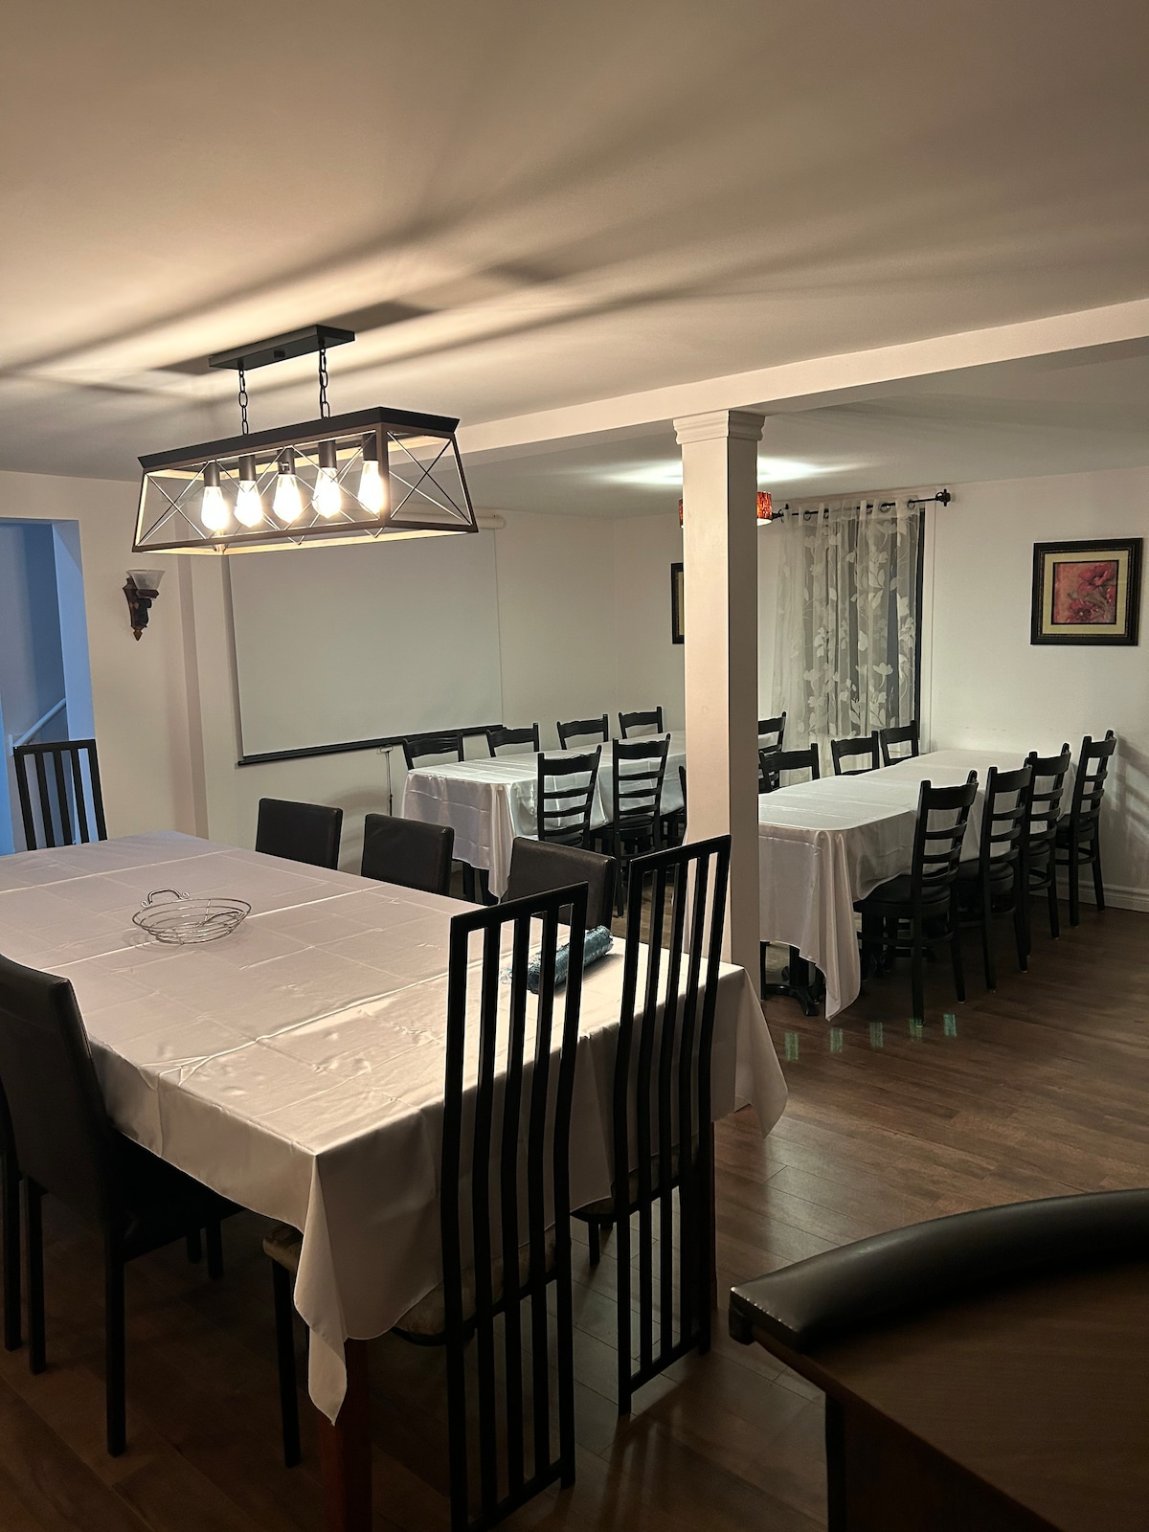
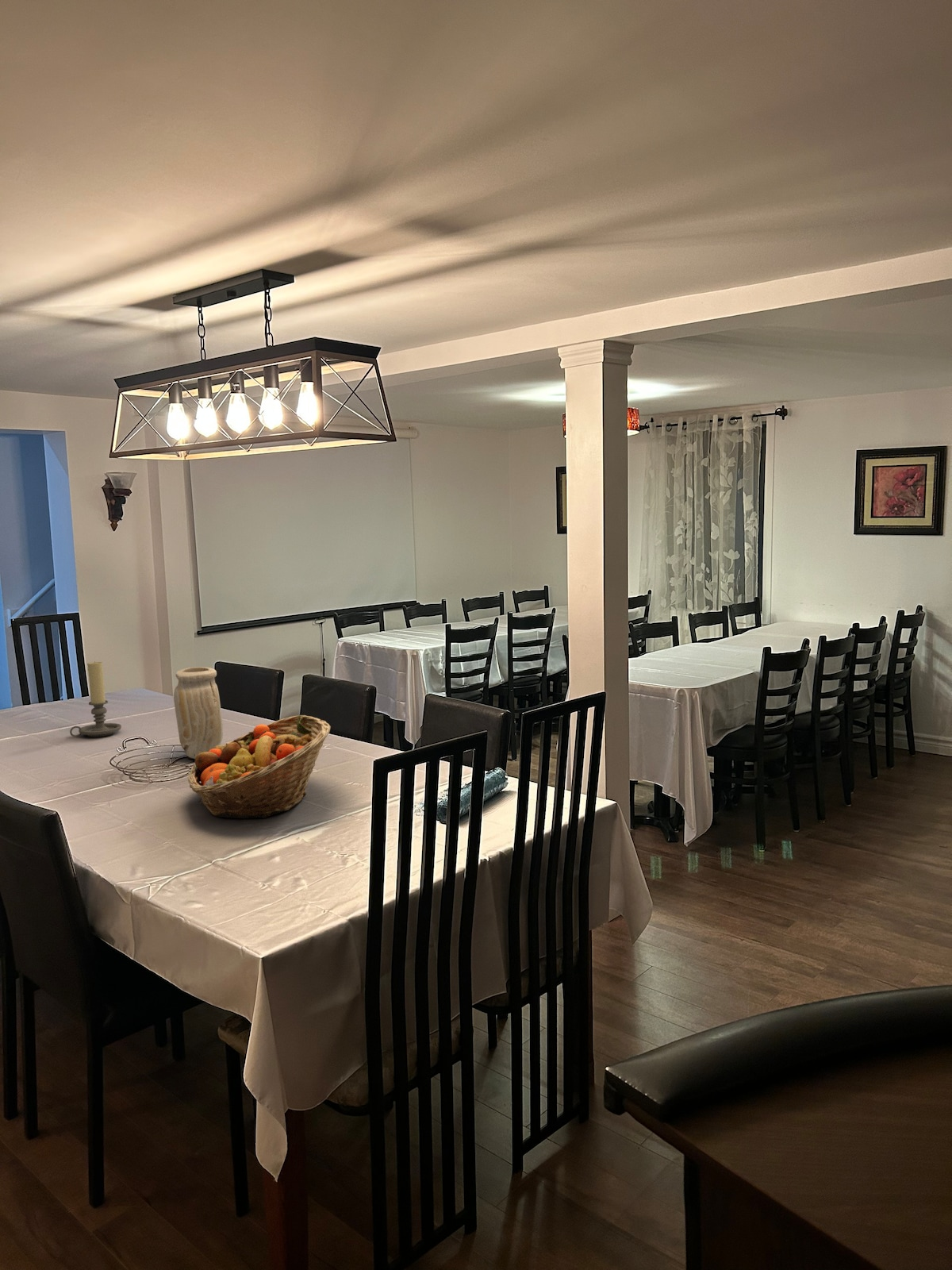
+ vase (198, 713)
+ candle holder (93, 698)
+ fruit basket (260, 764)
